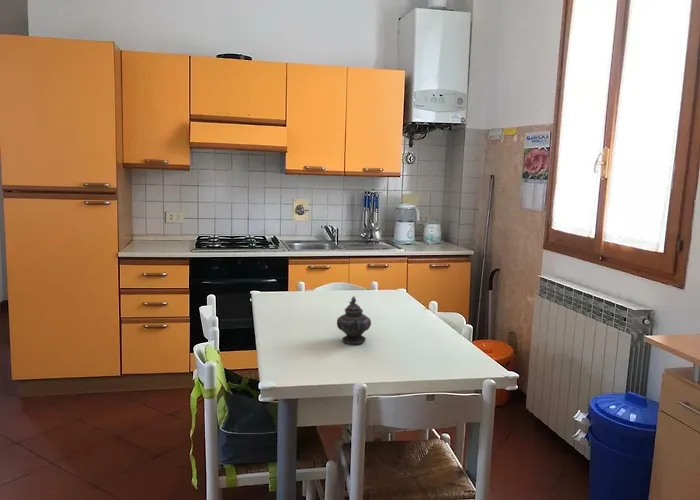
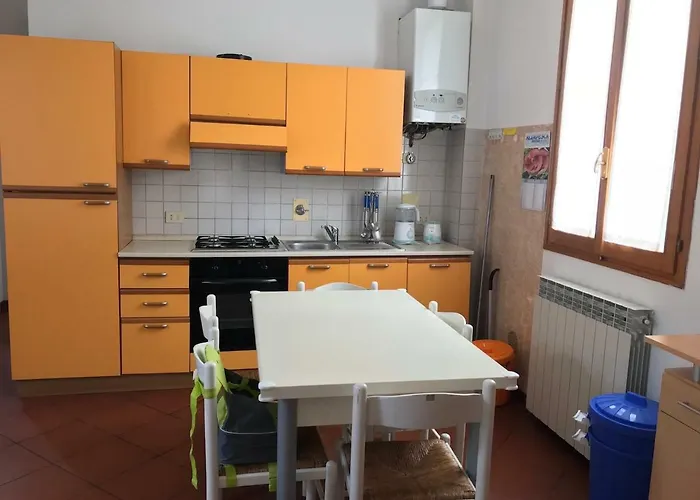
- teapot (354, 319)
